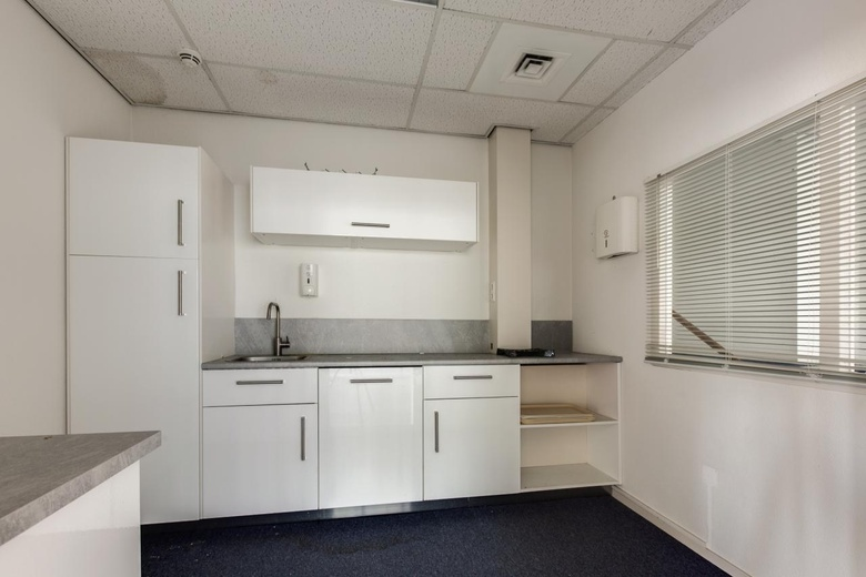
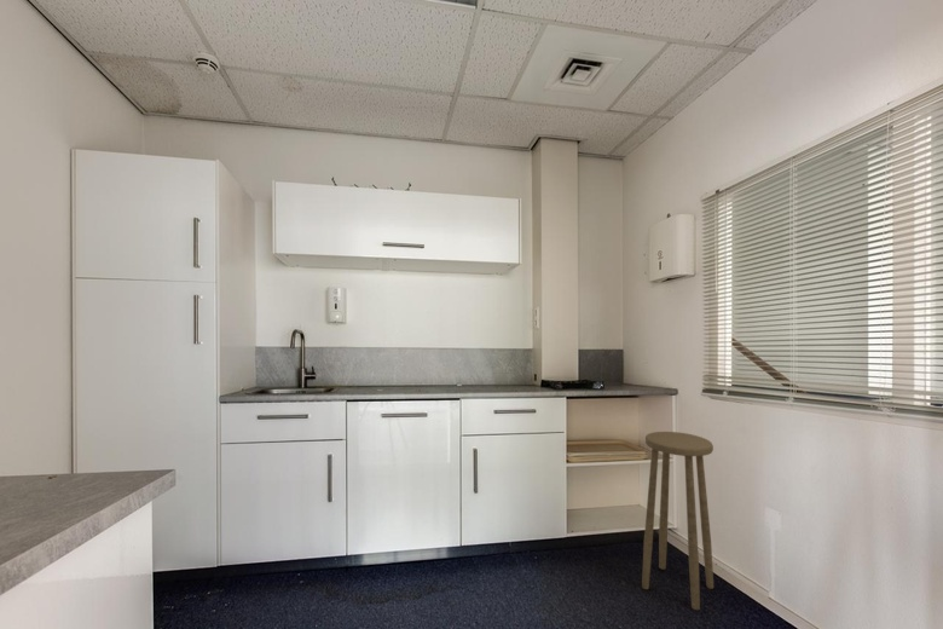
+ stool (687, 513)
